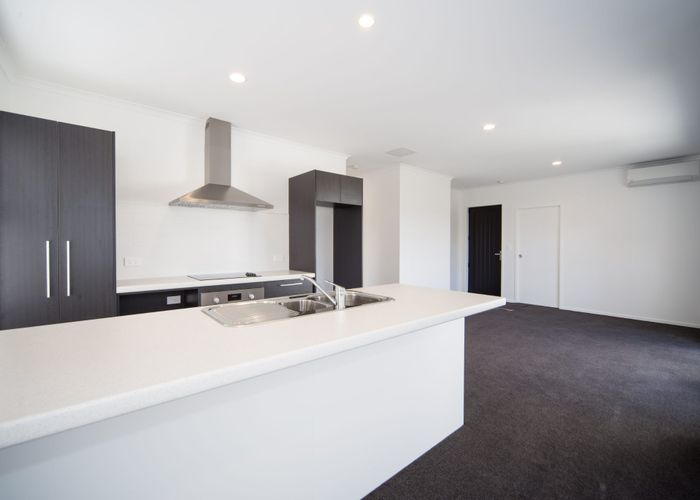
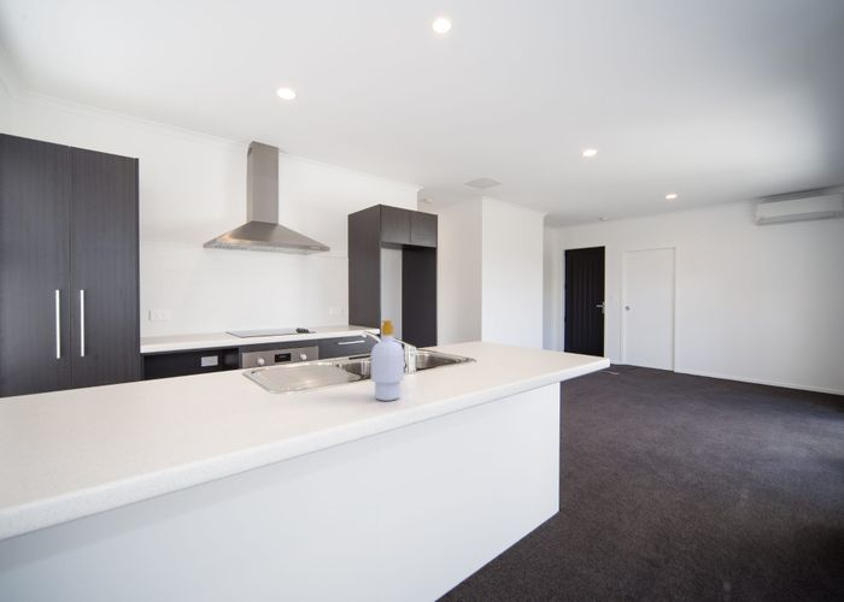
+ soap bottle (387, 359)
